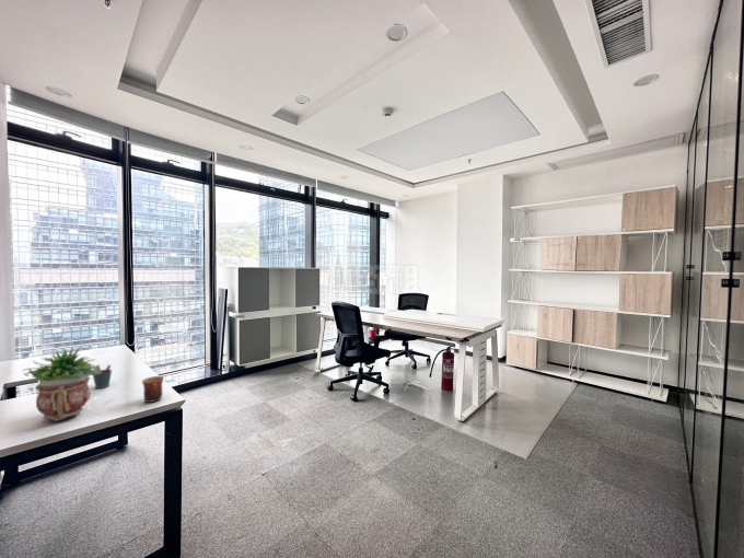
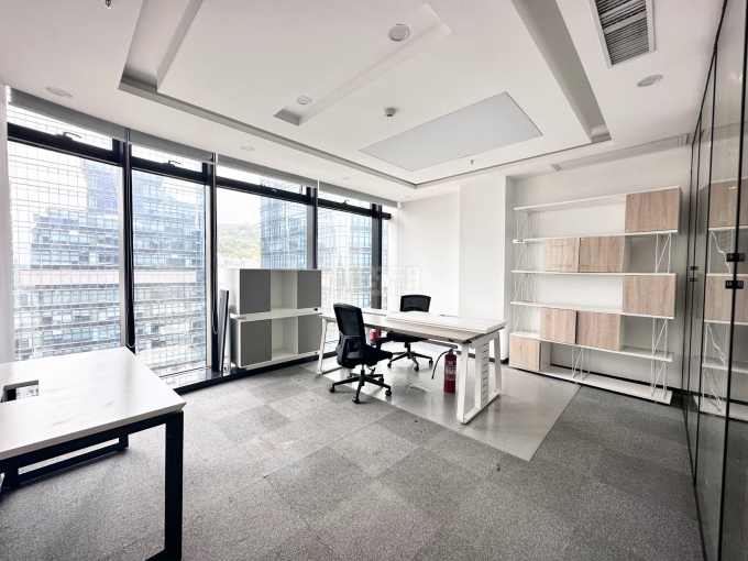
- pen holder (102, 374)
- mug (153, 390)
- potted plant (63, 381)
